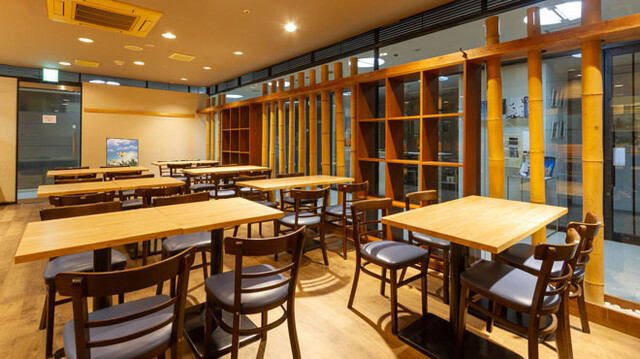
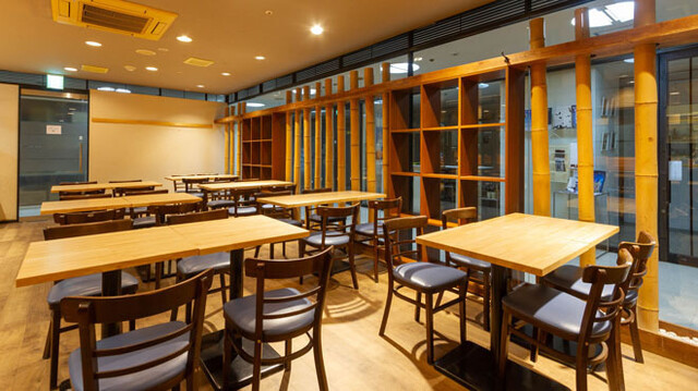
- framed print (122, 152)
